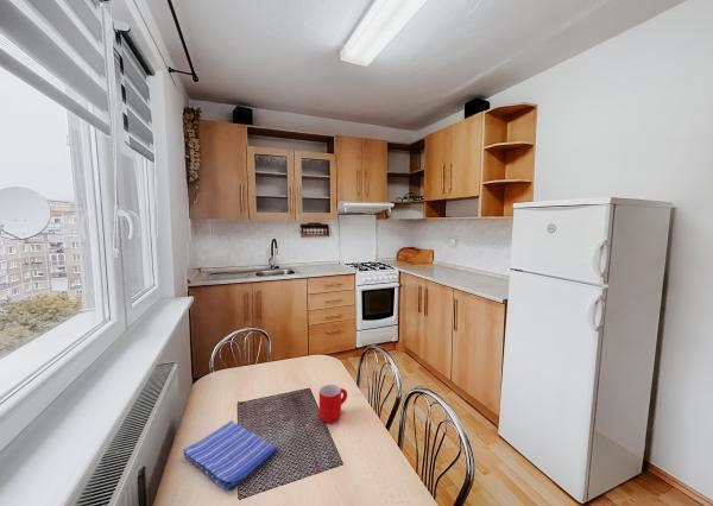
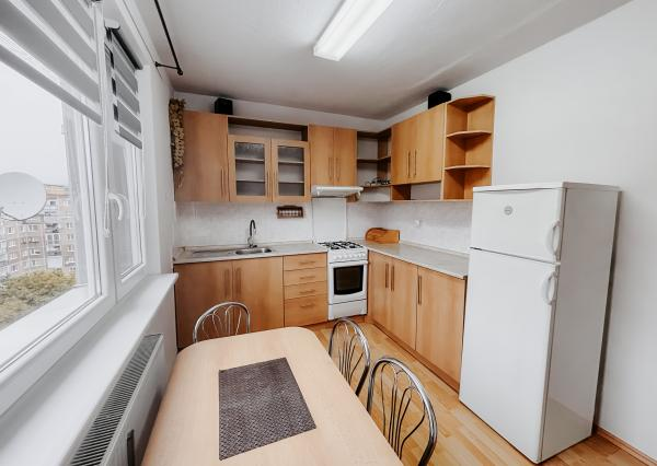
- mug (334, 400)
- dish towel (231, 449)
